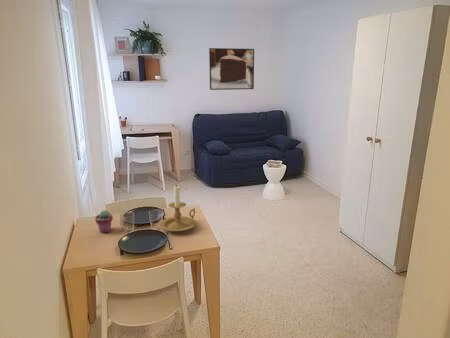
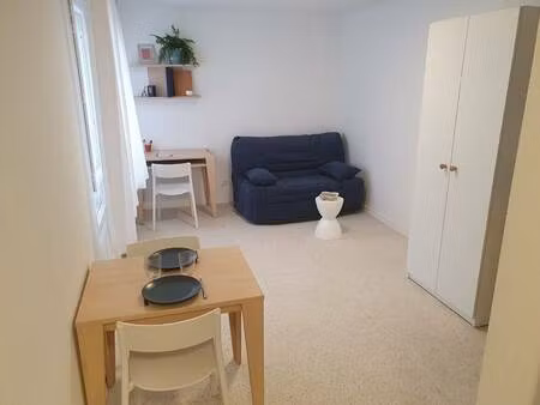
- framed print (232, 69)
- candle holder (177, 206)
- potted succulent (104, 220)
